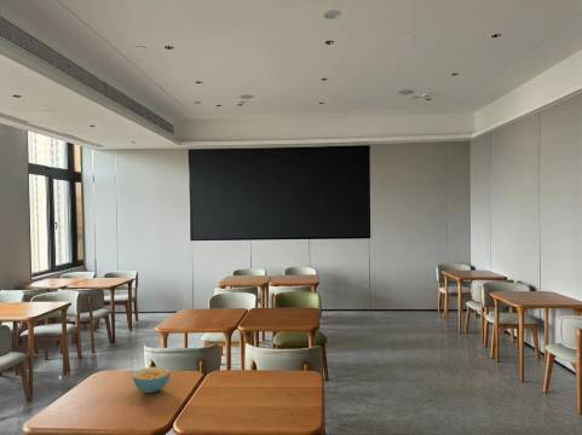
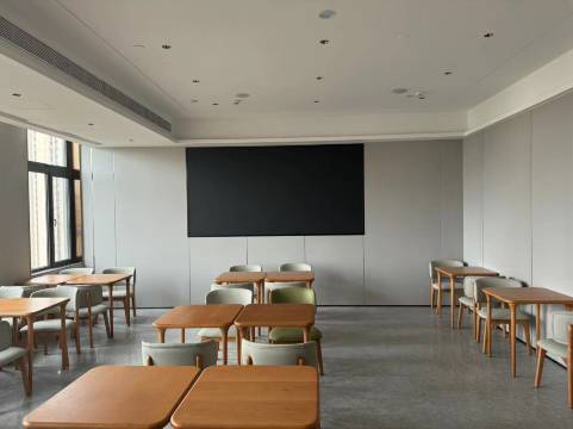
- cereal bowl (151, 382)
